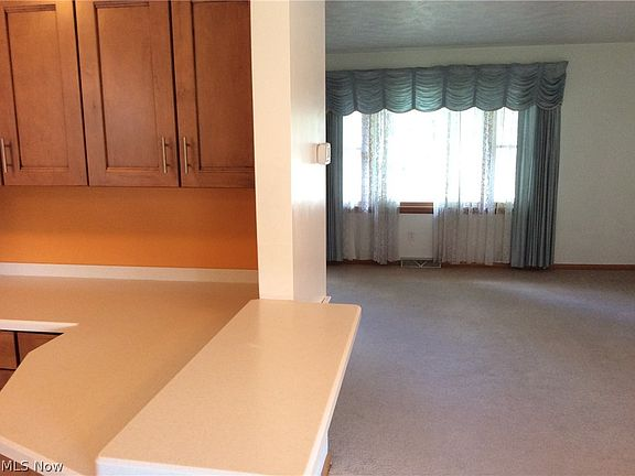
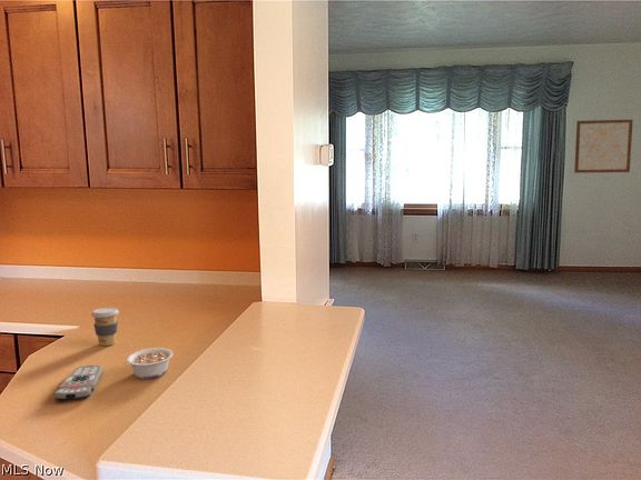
+ coffee cup (106, 327)
+ remote control (81, 381)
+ legume (149, 362)
+ wall art (603, 148)
